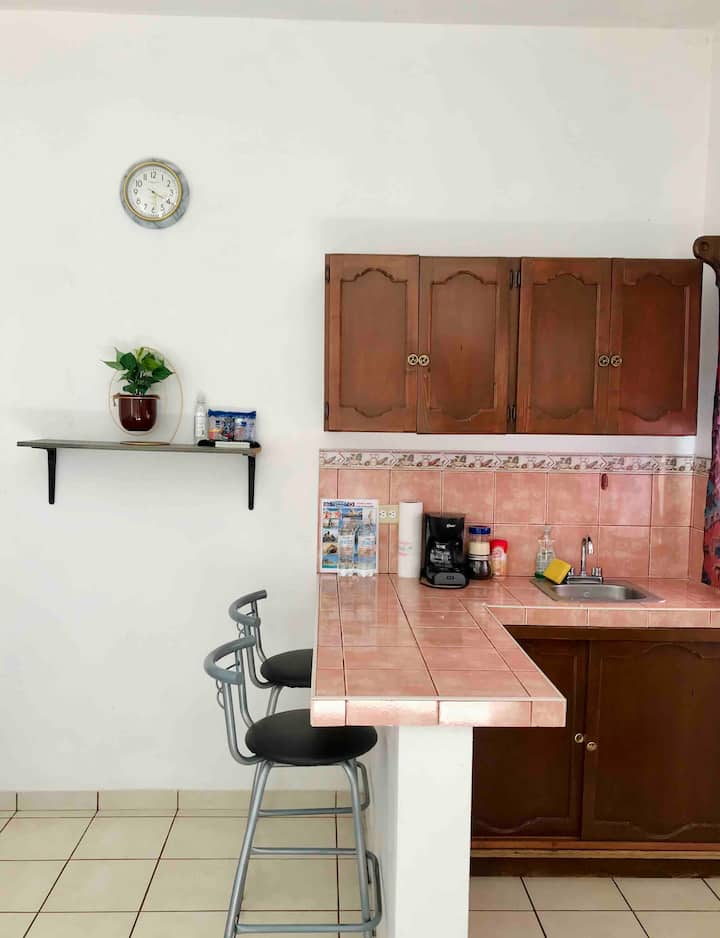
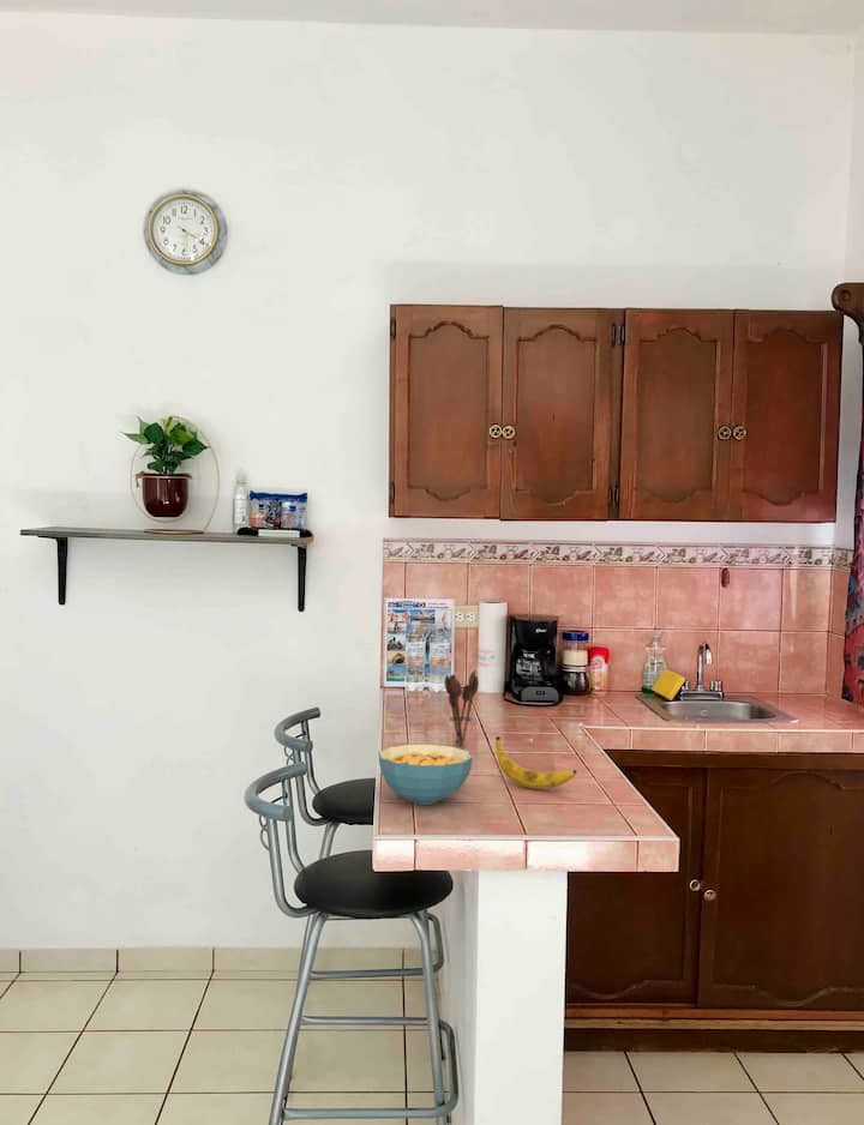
+ banana (534, 771)
+ cereal bowl (424, 777)
+ utensil holder (463, 706)
